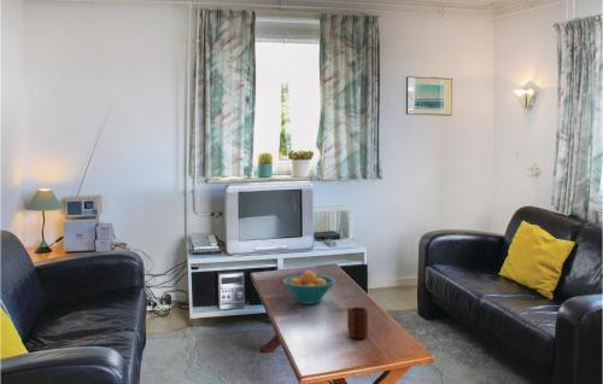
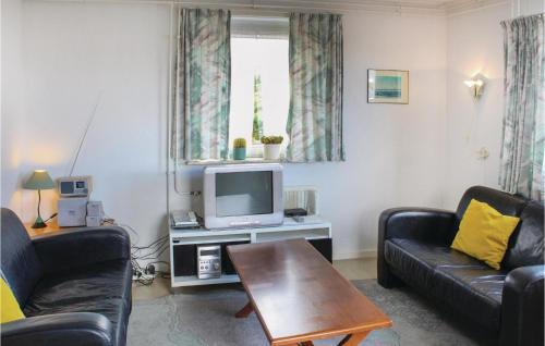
- mug (356, 321)
- fruit bowl (309, 285)
